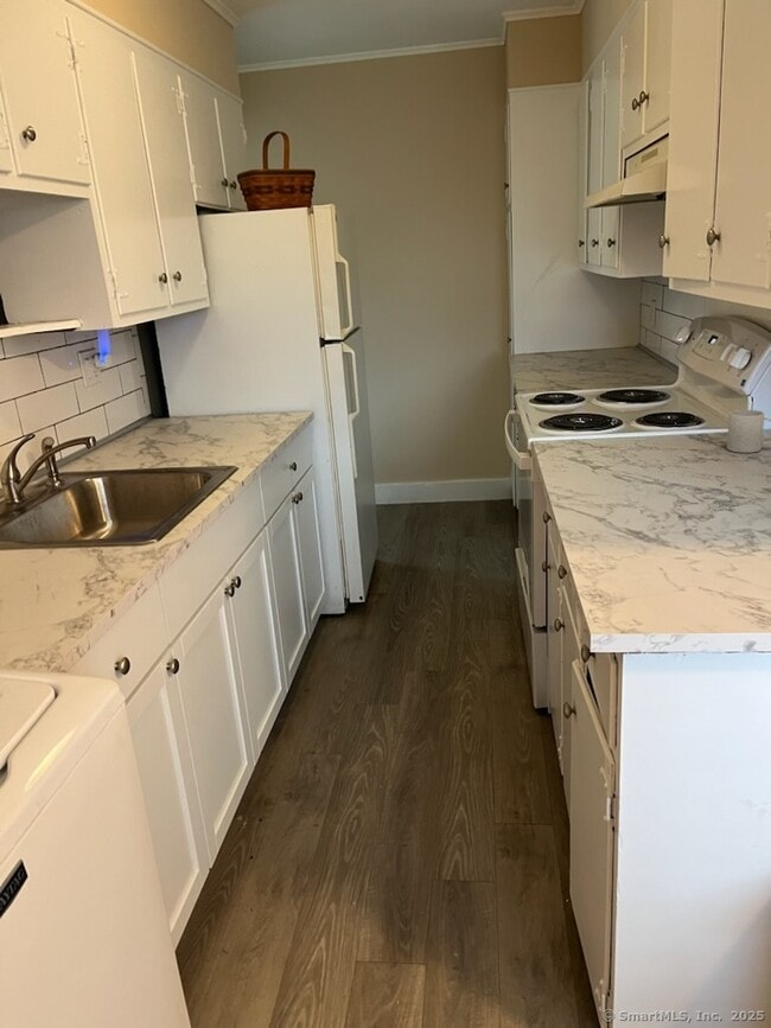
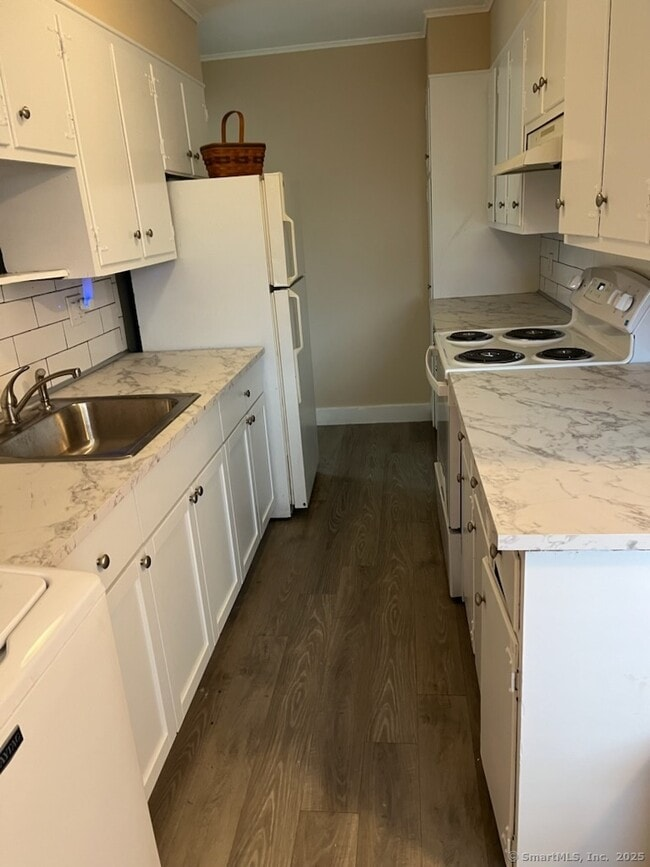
- mug (752, 430)
